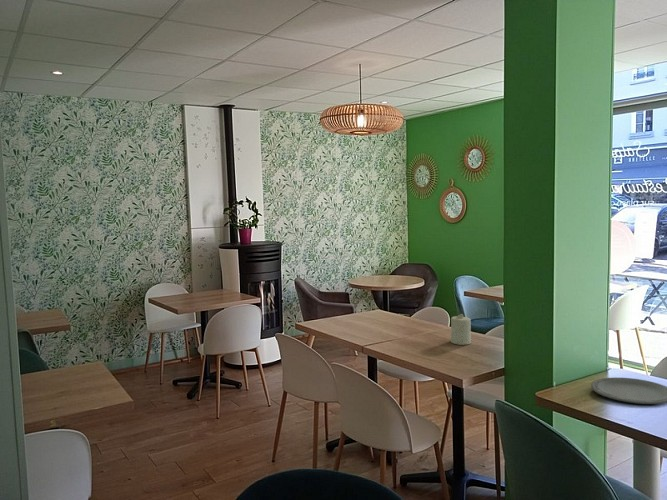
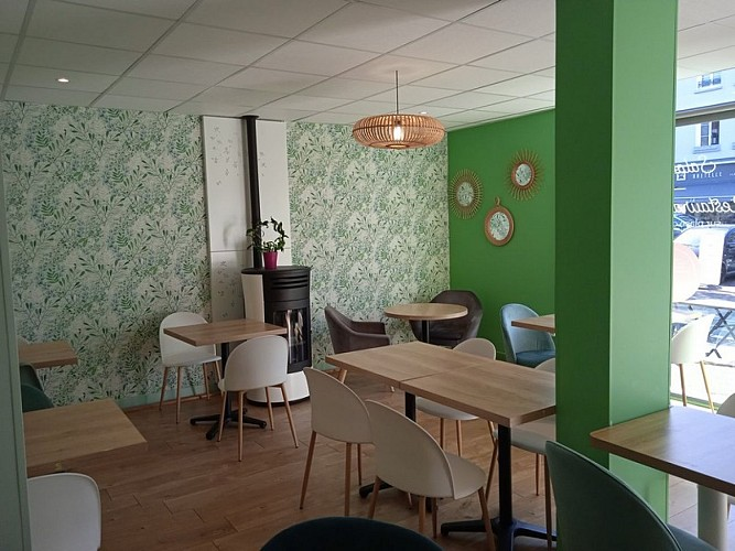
- plate (632, 391)
- candle (460, 327)
